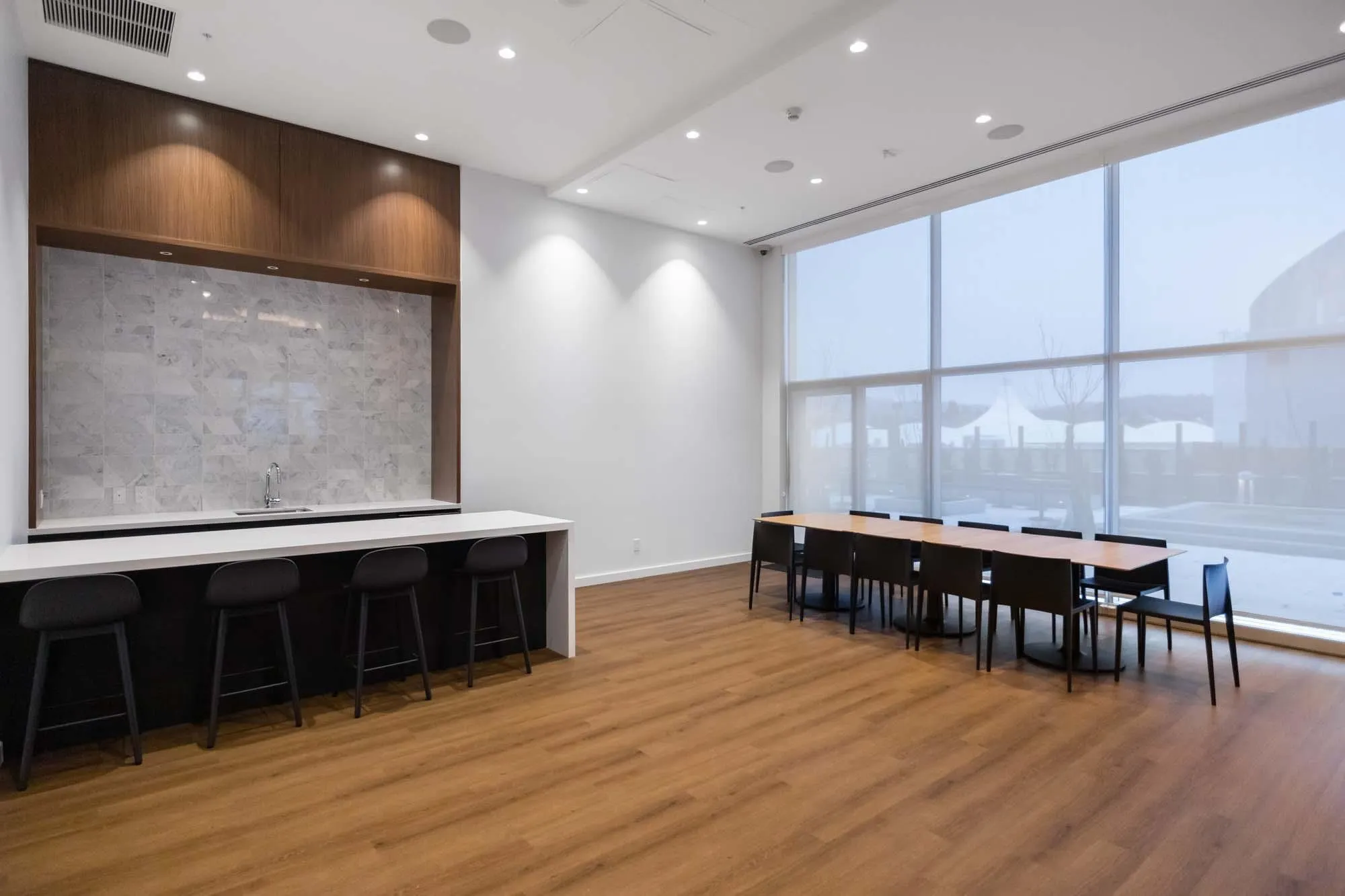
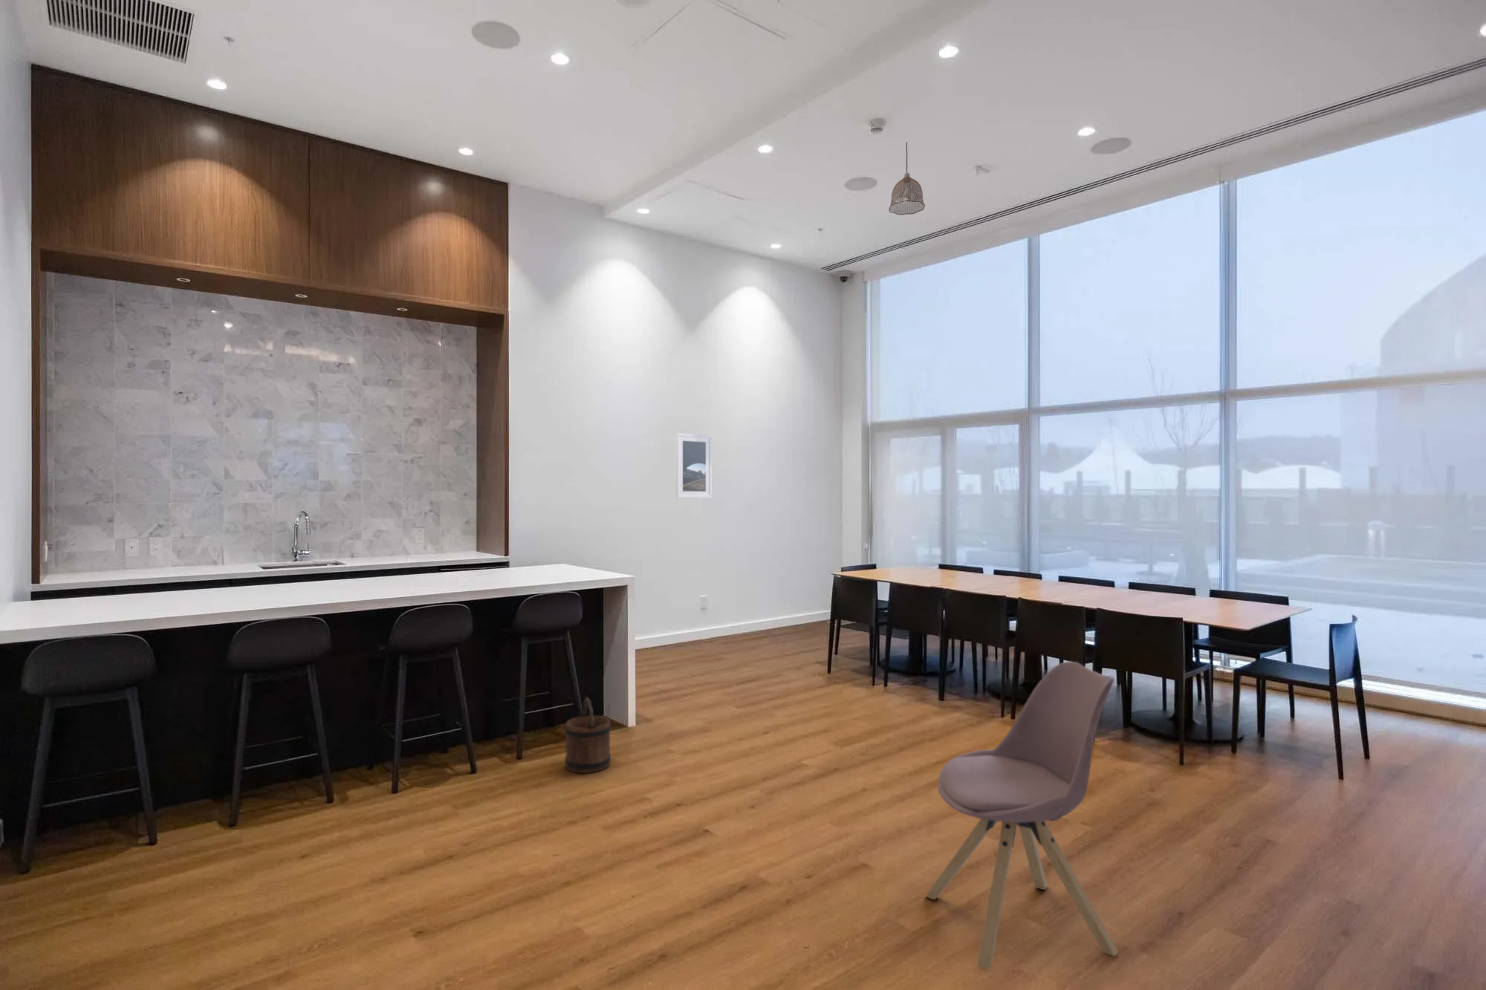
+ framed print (694, 465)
+ bucket (588, 731)
+ pendant lamp (906, 176)
+ chair (1023, 797)
